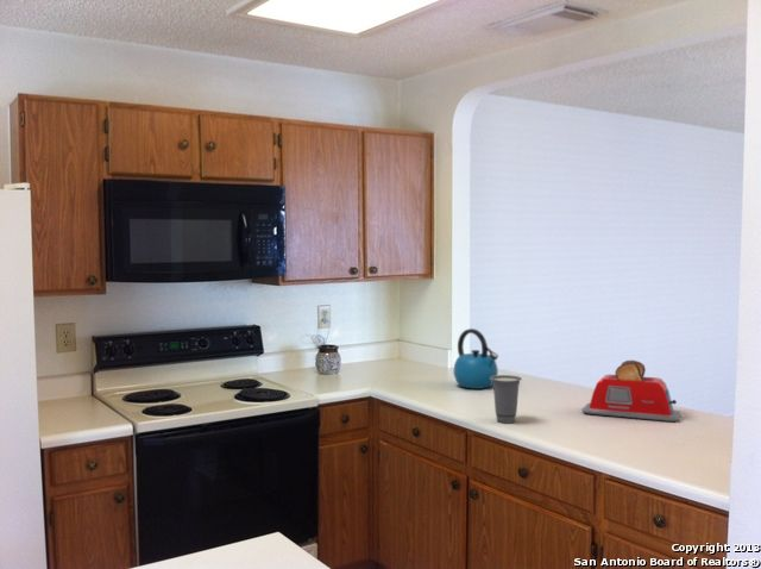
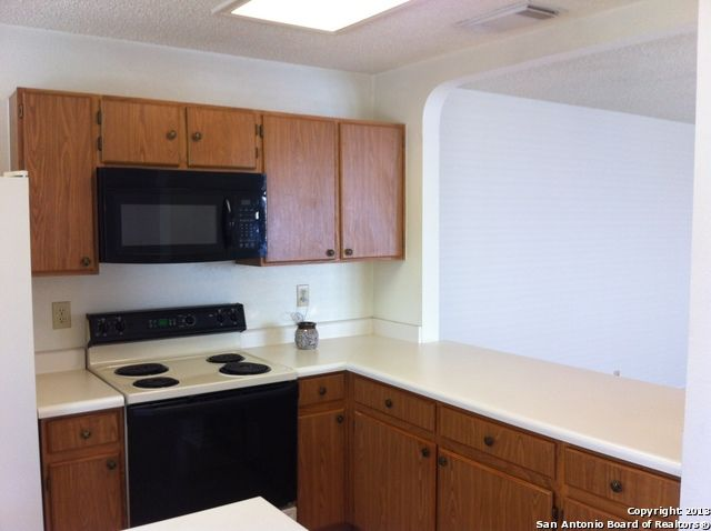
- toaster (630, 387)
- cup (505, 399)
- kettle (477, 357)
